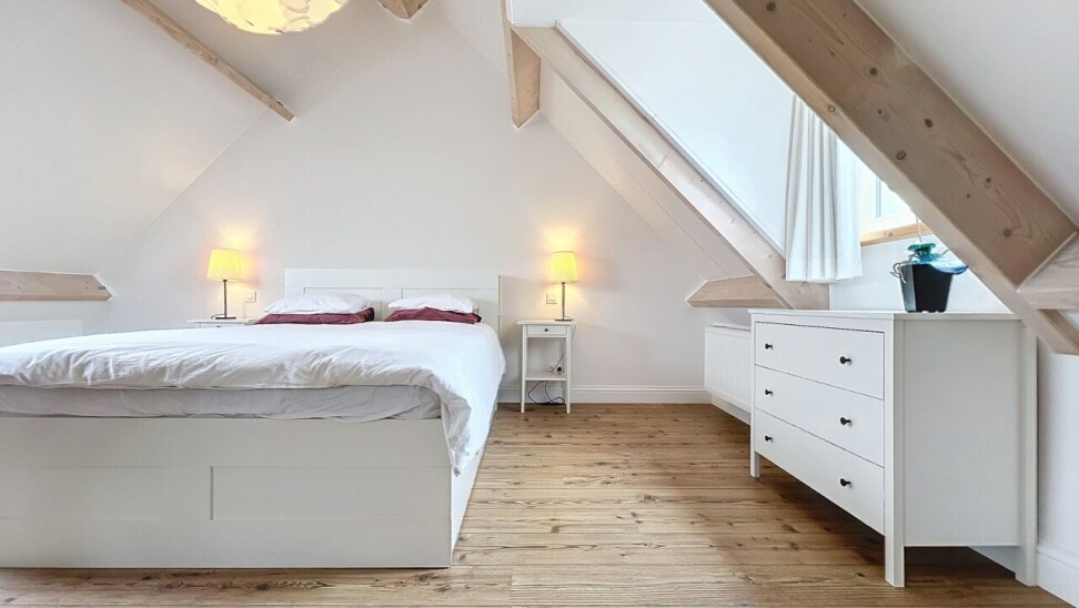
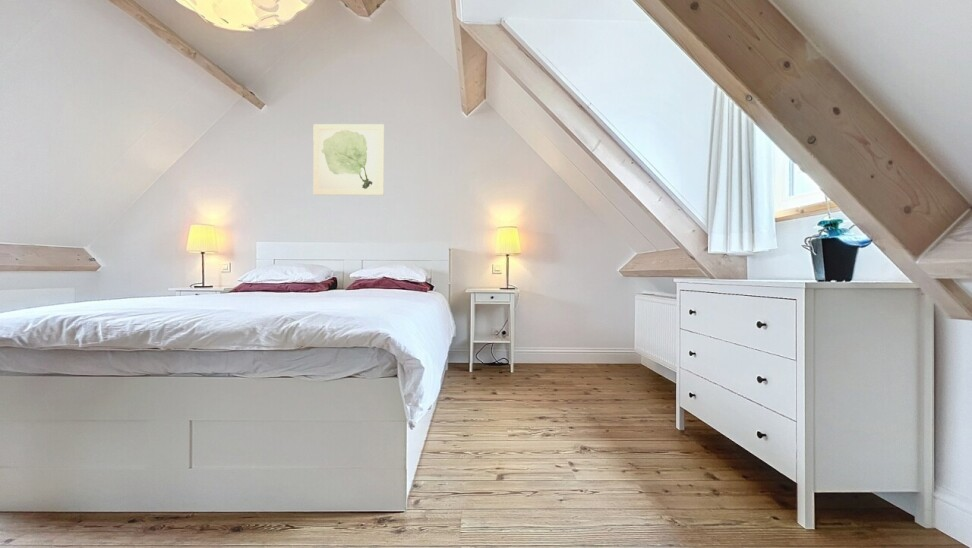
+ wall art (348, 159)
